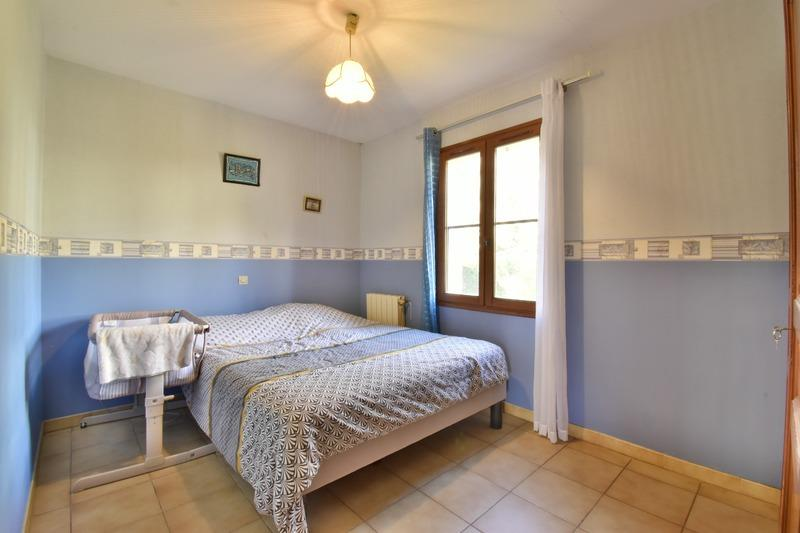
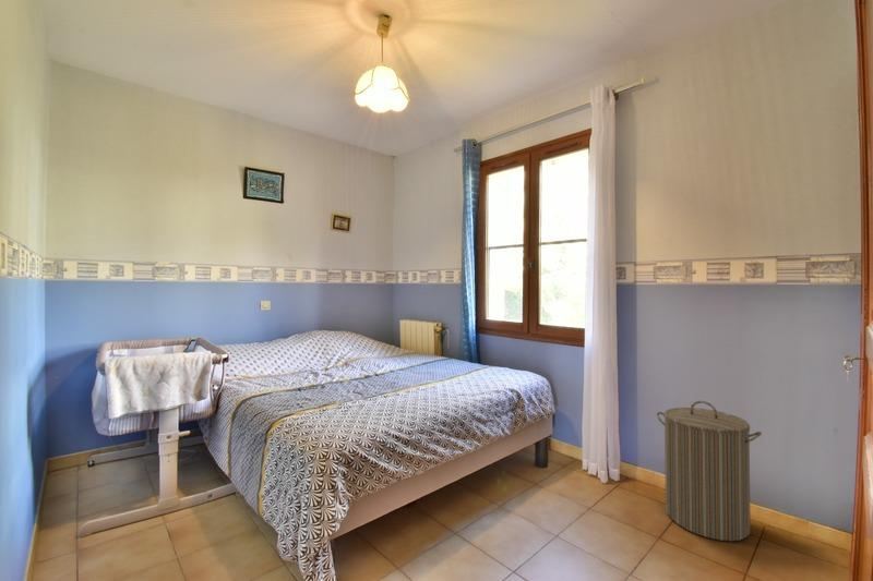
+ laundry hamper (705, 460)
